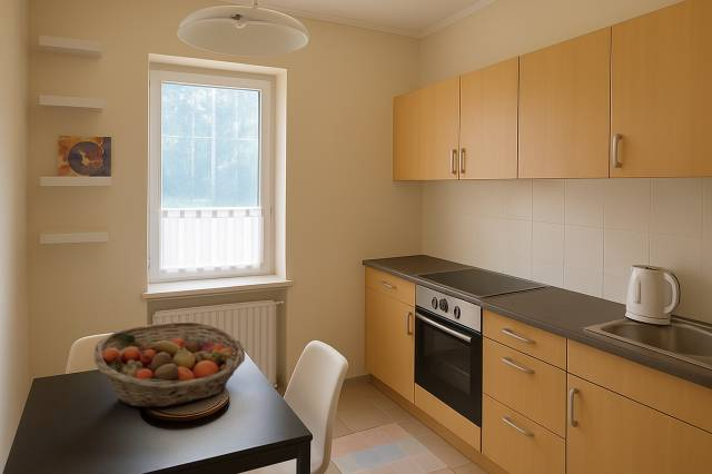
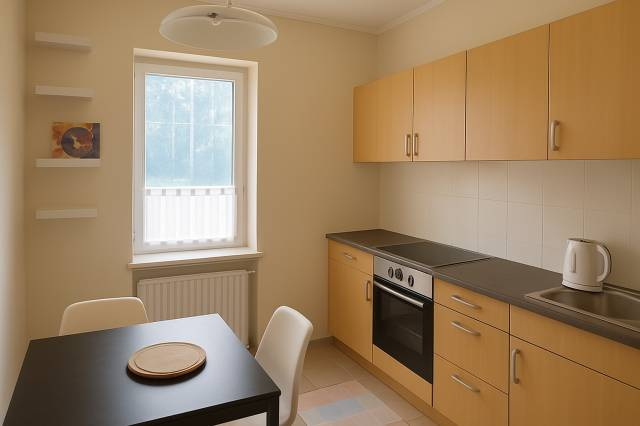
- fruit basket (172, 361)
